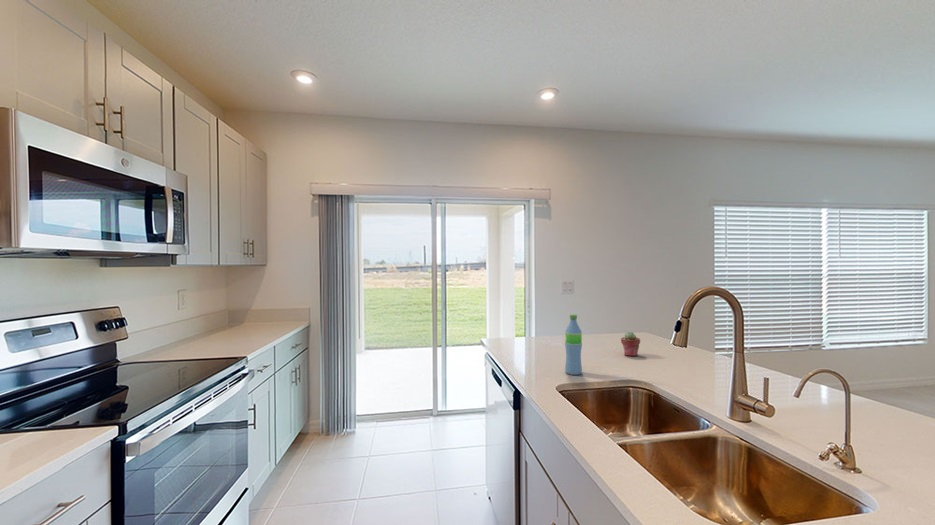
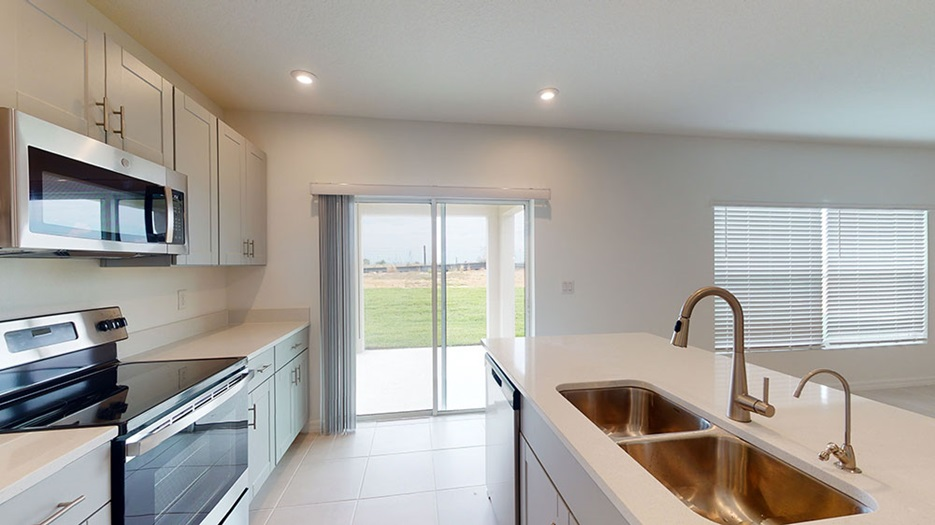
- potted succulent (630, 343)
- water bottle (573, 343)
